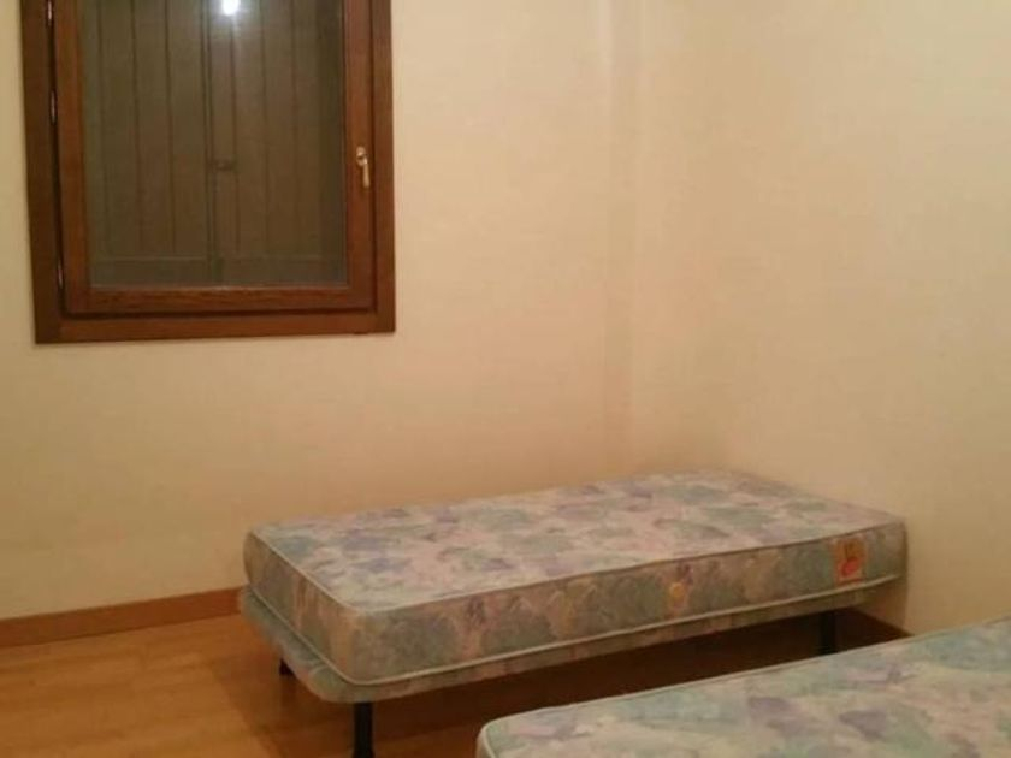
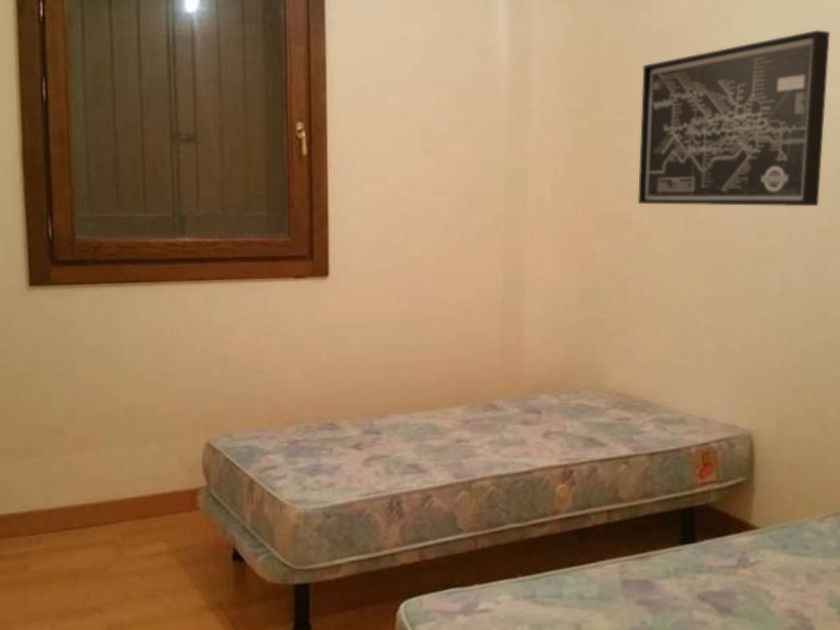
+ wall art (722, 128)
